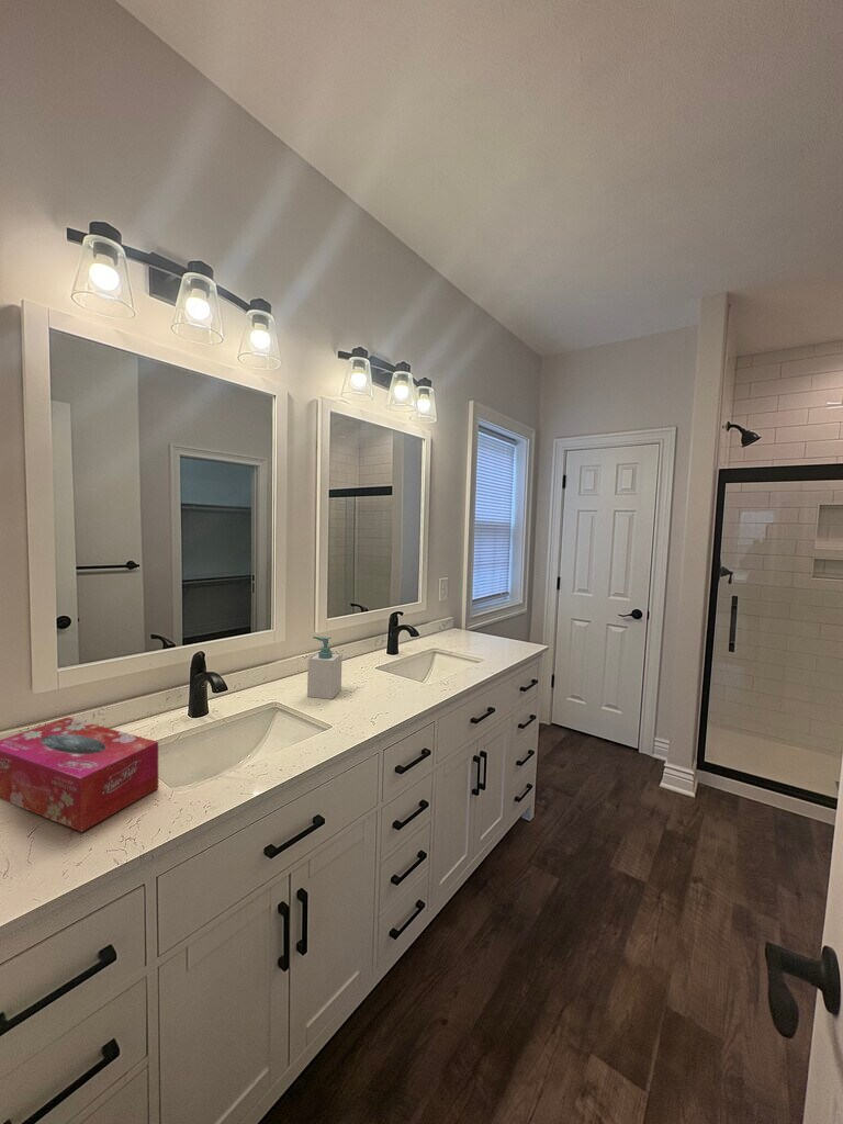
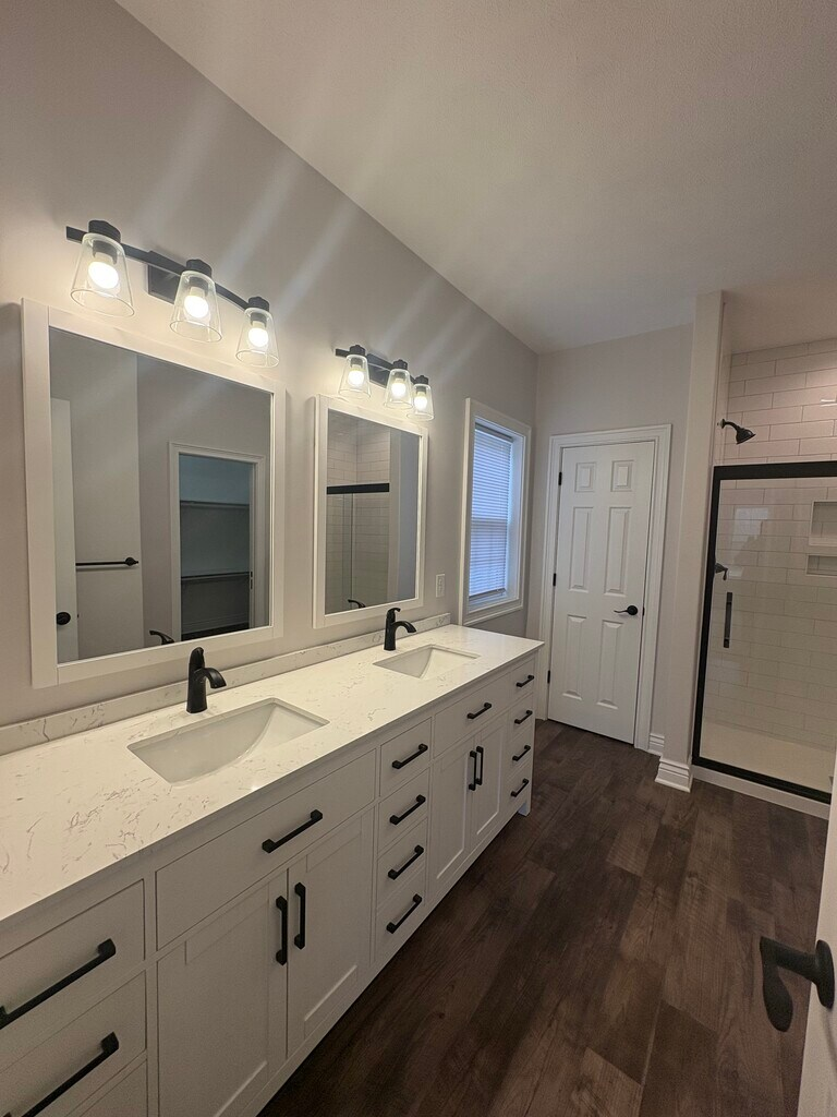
- soap bottle (325, 665)
- tissue box (74, 766)
